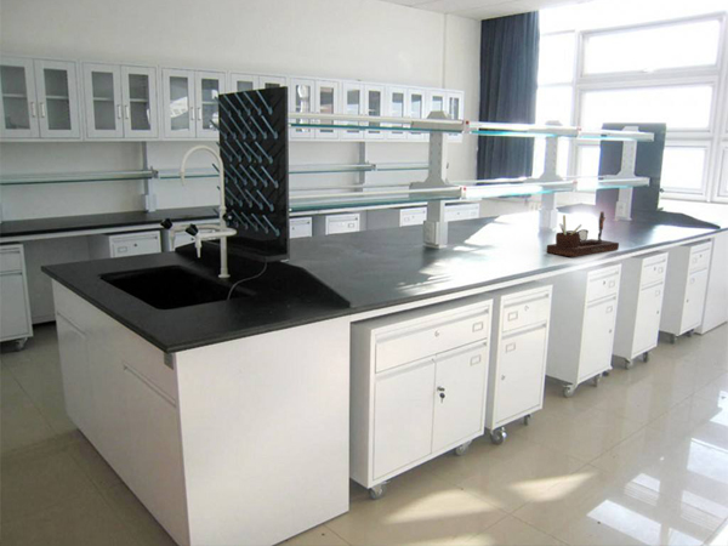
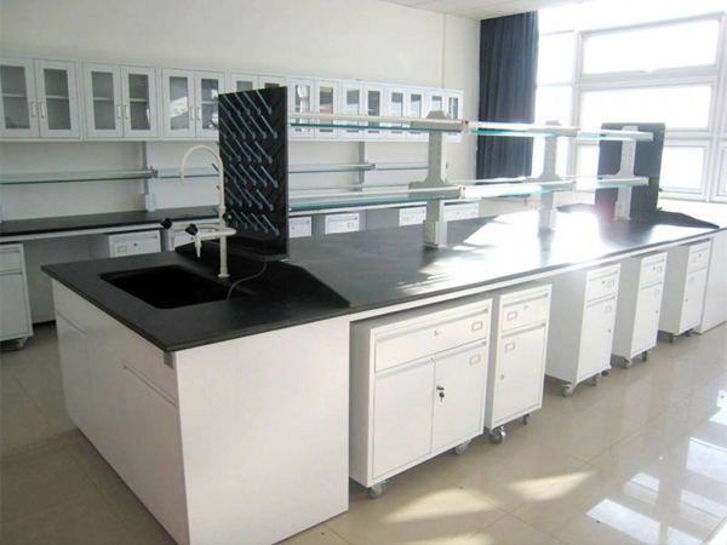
- desk organizer (581, 232)
